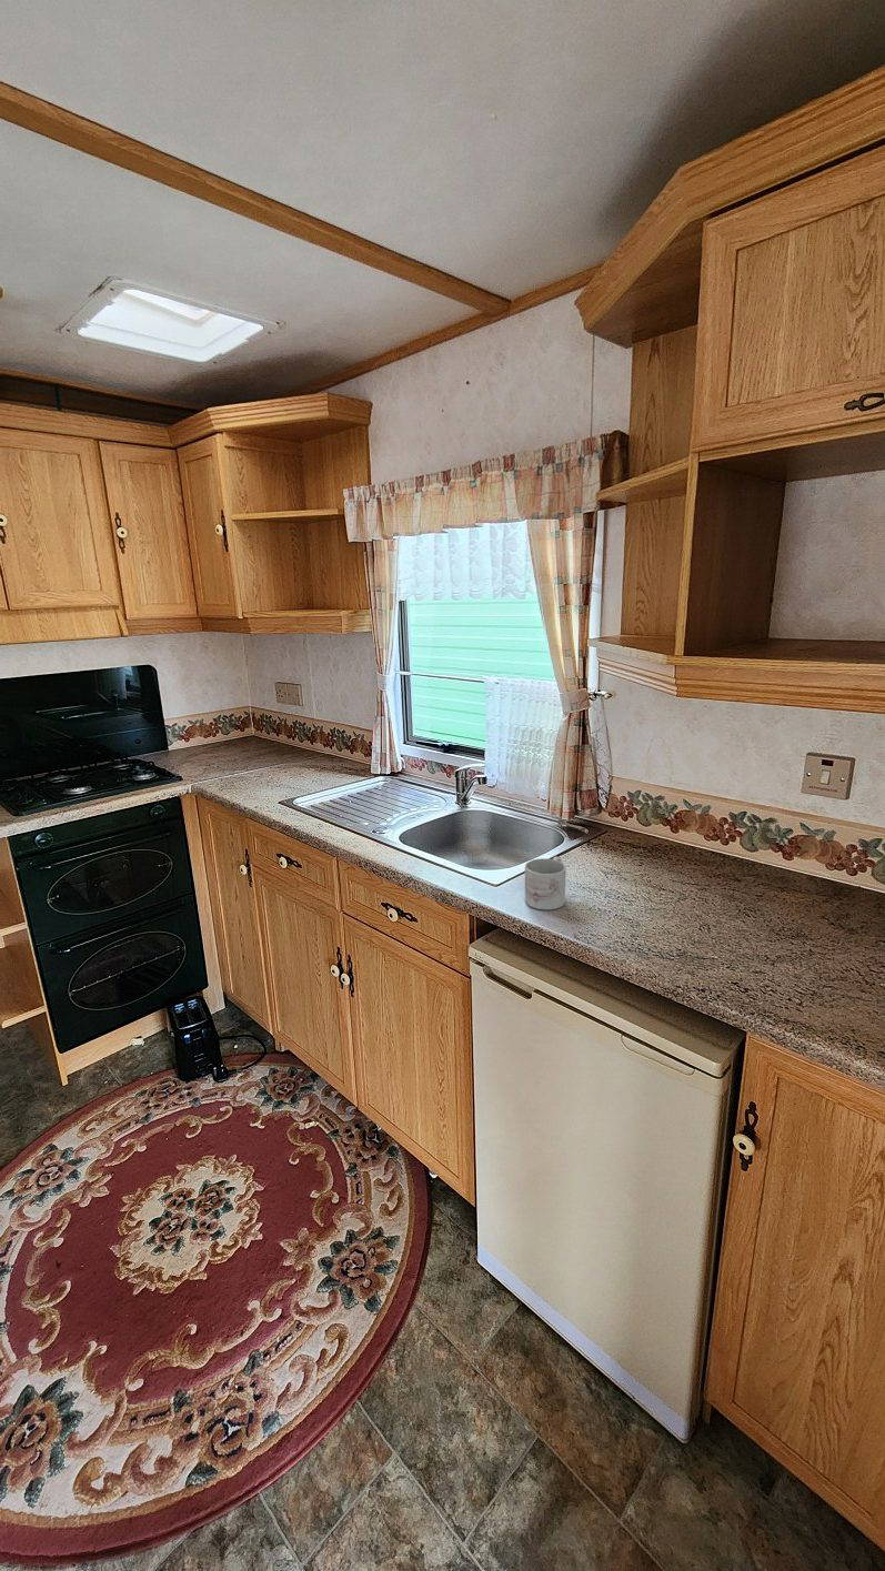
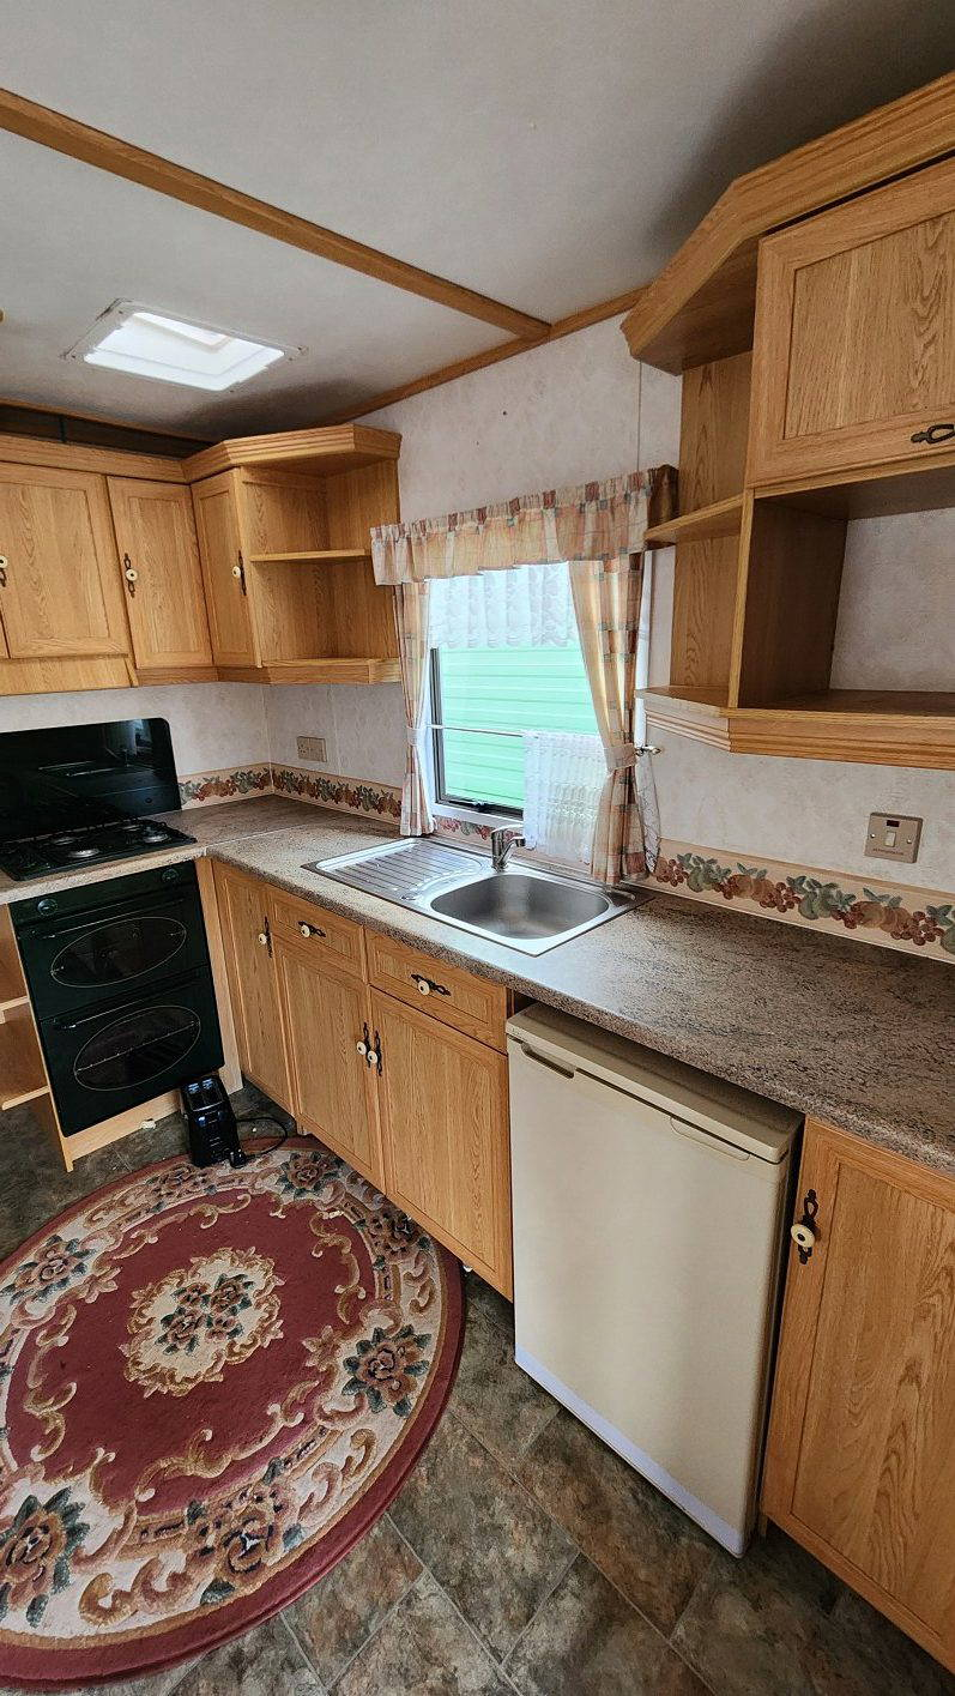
- mug (547, 880)
